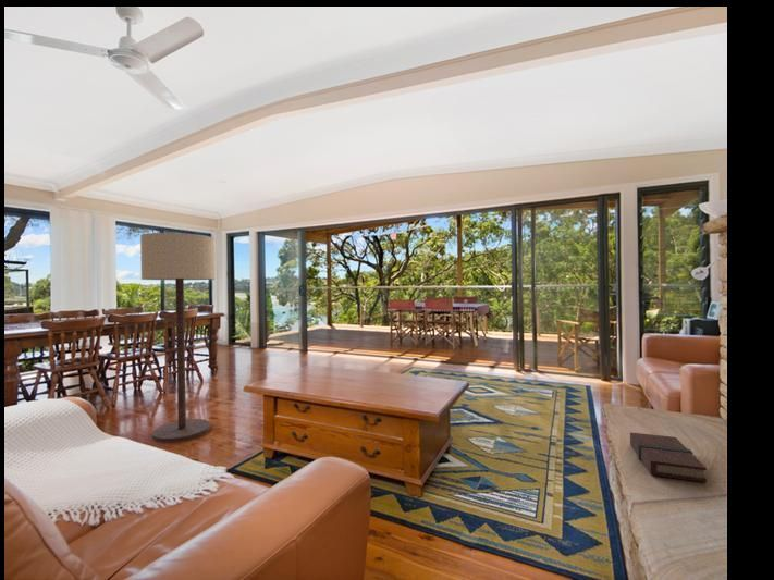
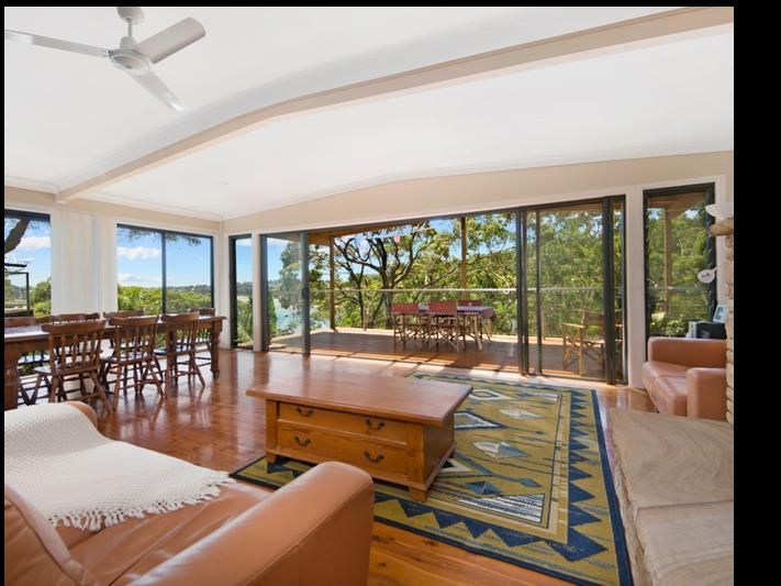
- floor lamp (180, 334)
- book (664, 454)
